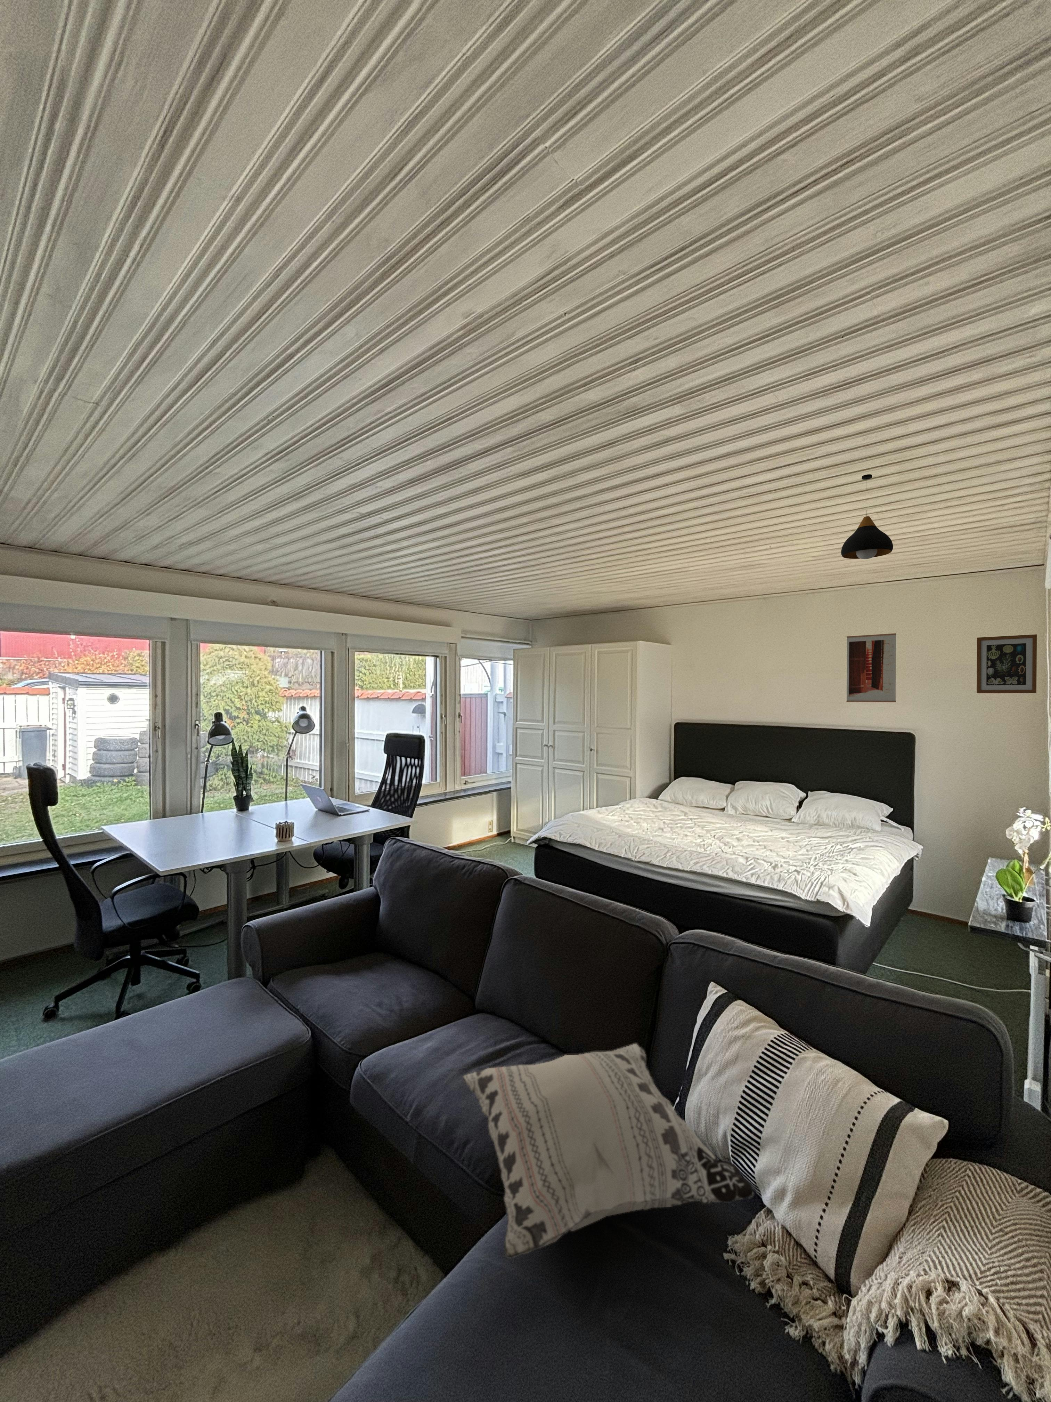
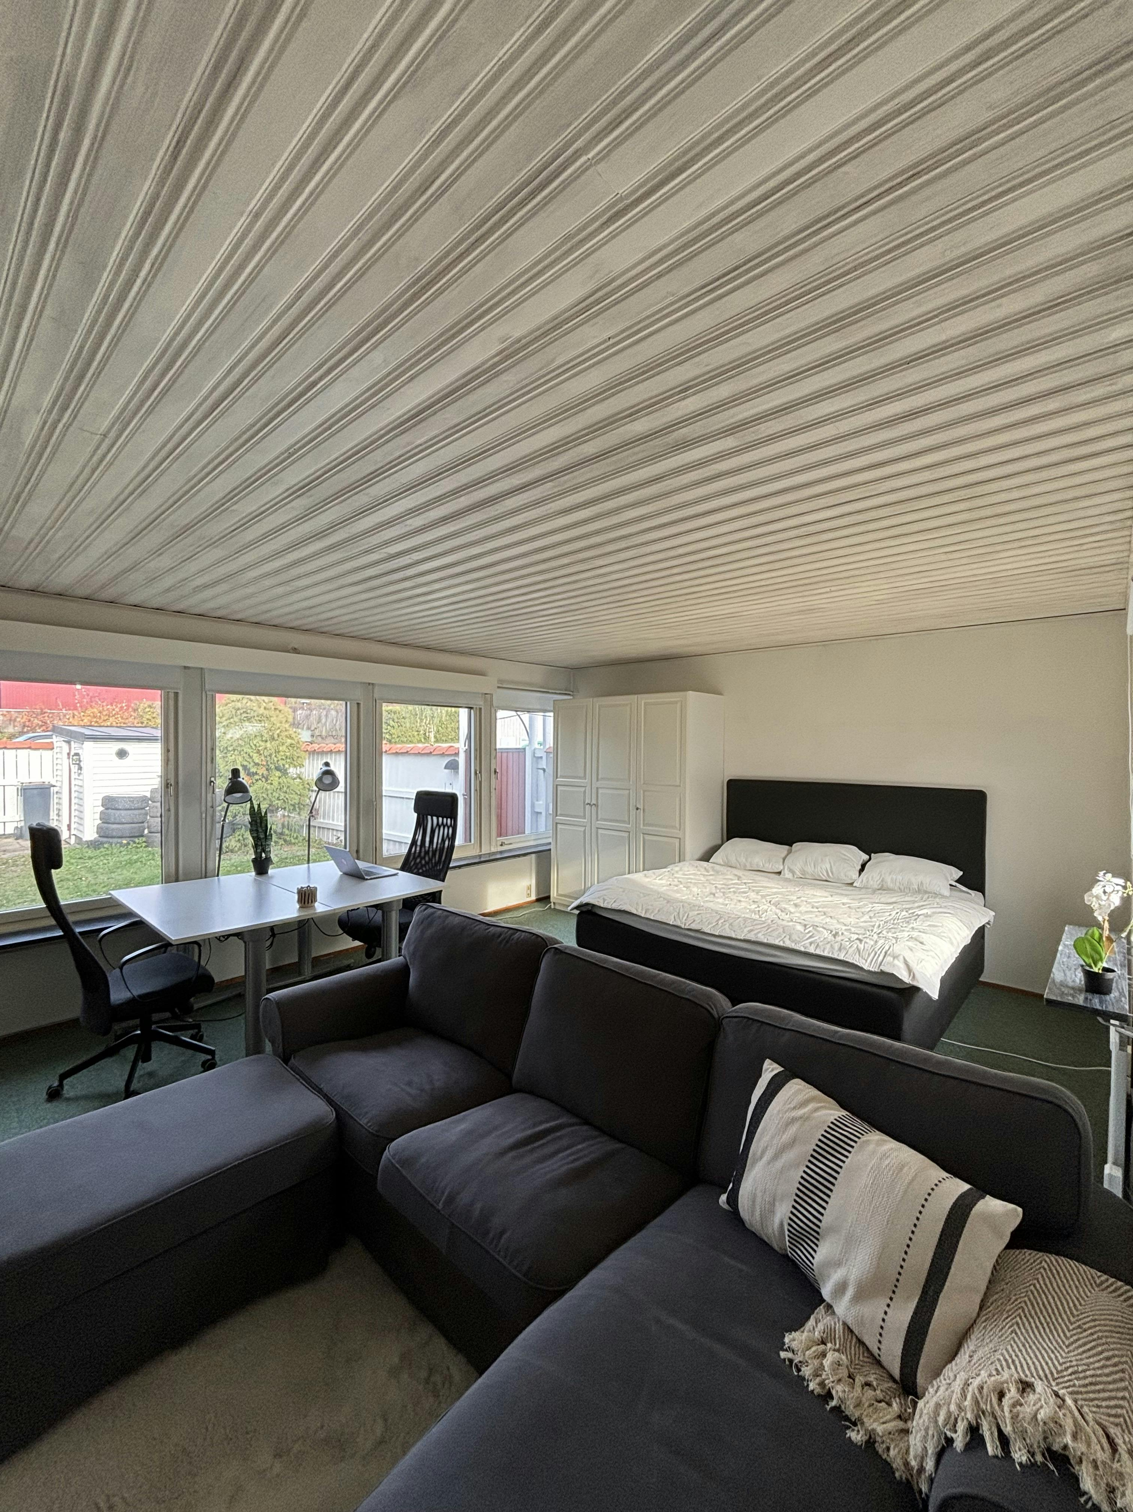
- wall art (1006, 665)
- wall art (871, 668)
- decorative pillow (590, 1127)
- pendant light (867, 517)
